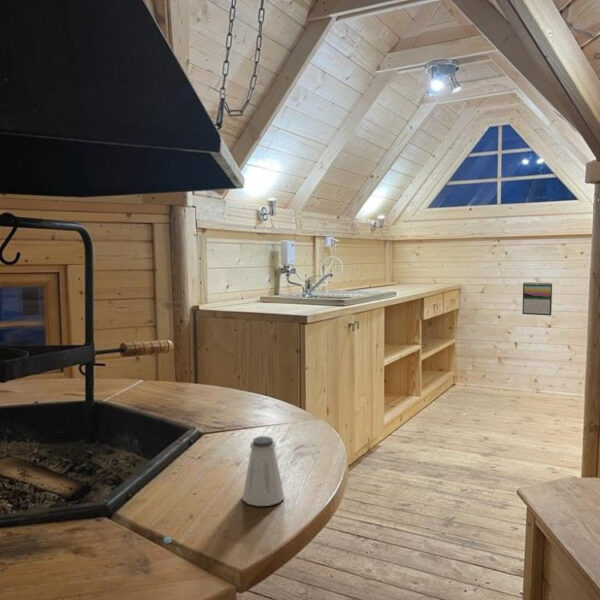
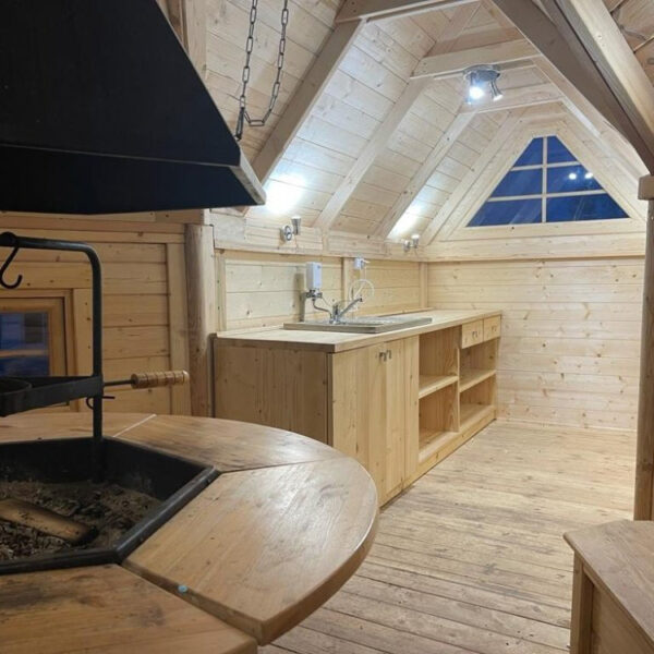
- calendar (537, 298)
- saltshaker (263, 468)
